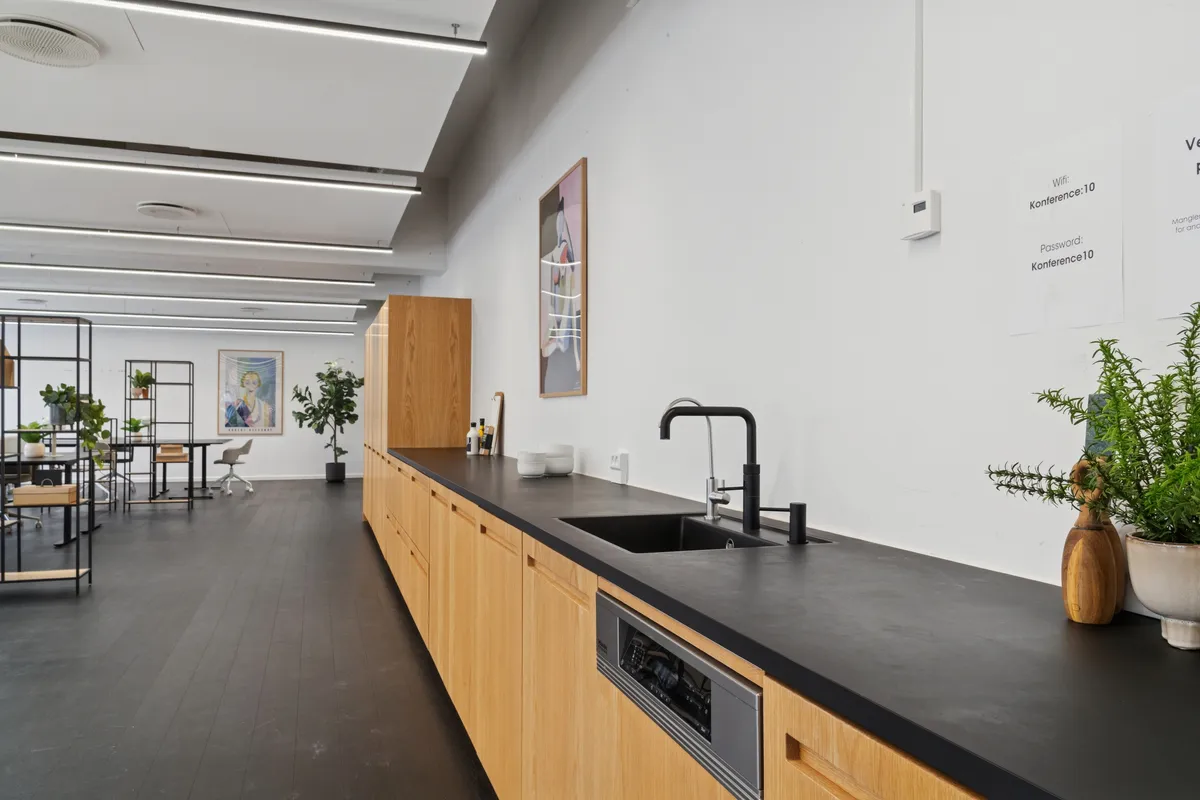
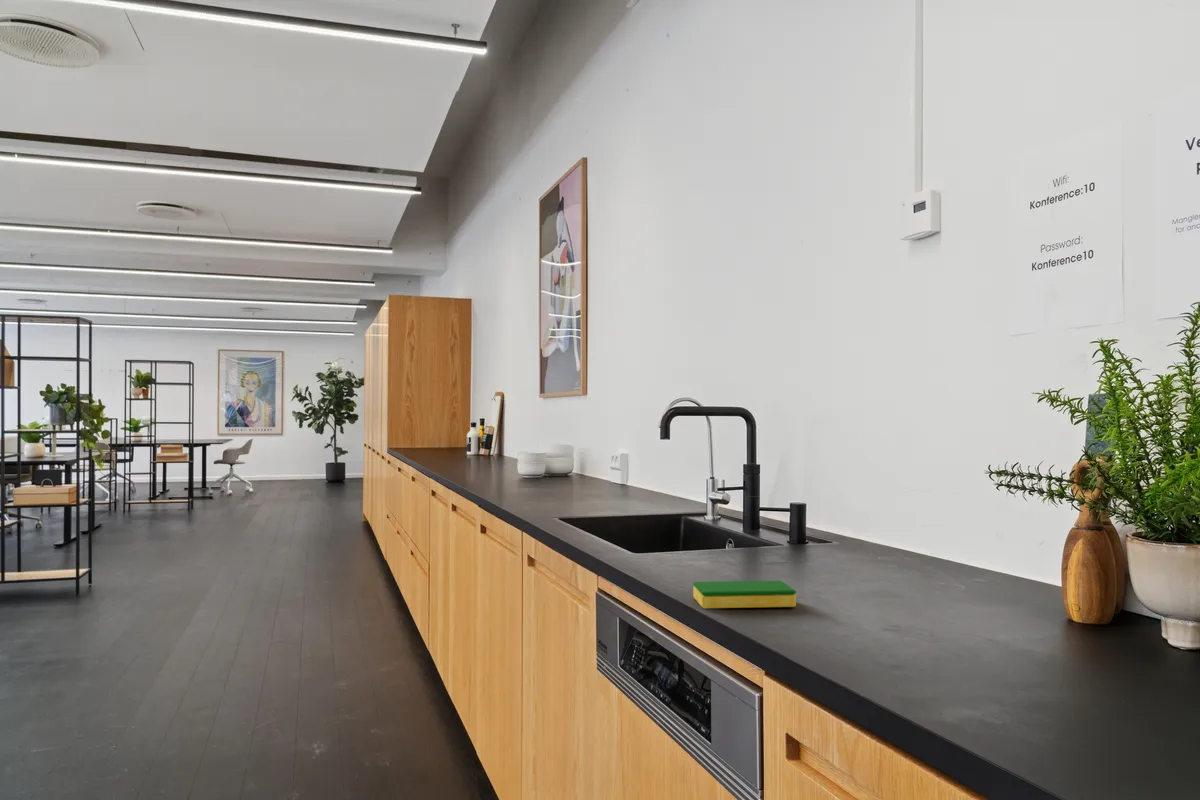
+ dish sponge (743, 594)
